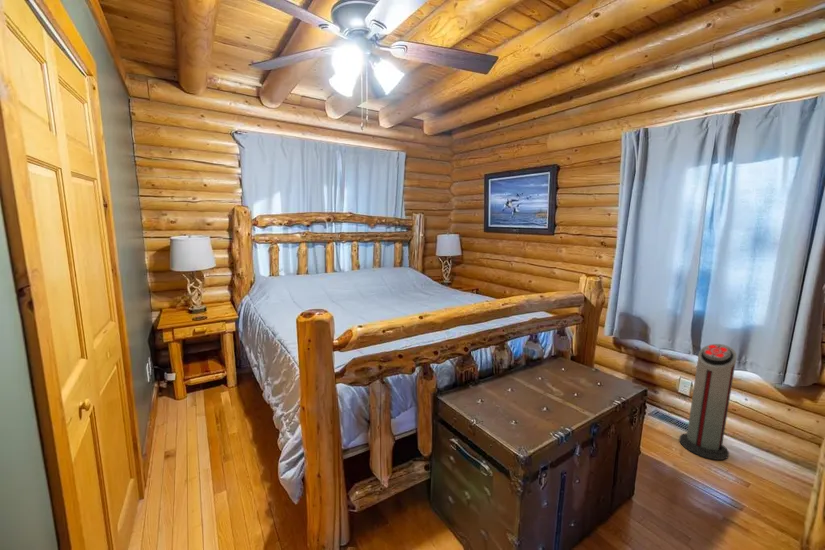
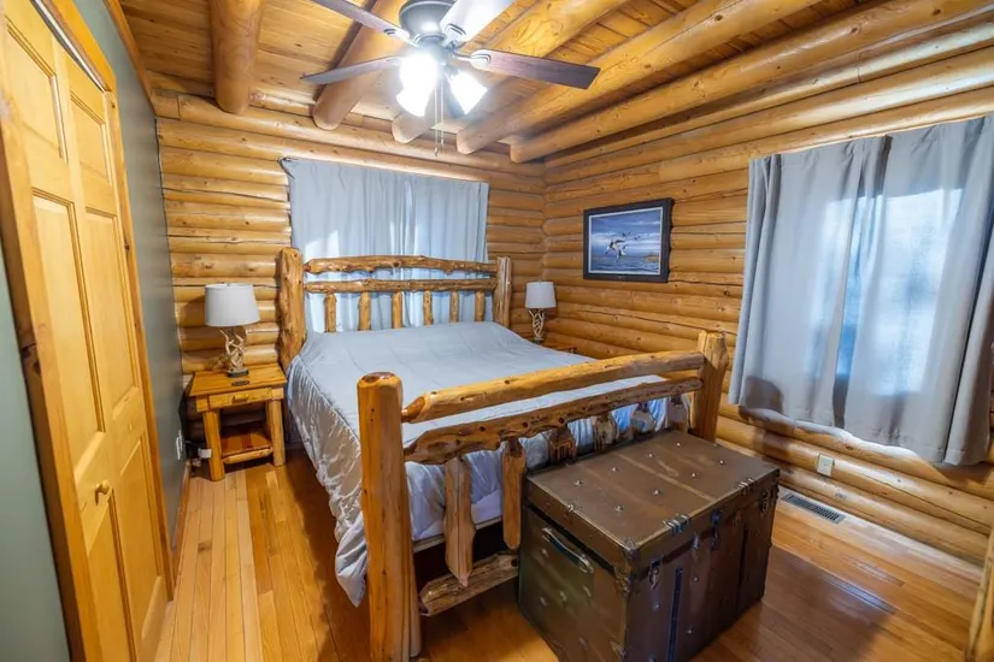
- air purifier (710, 397)
